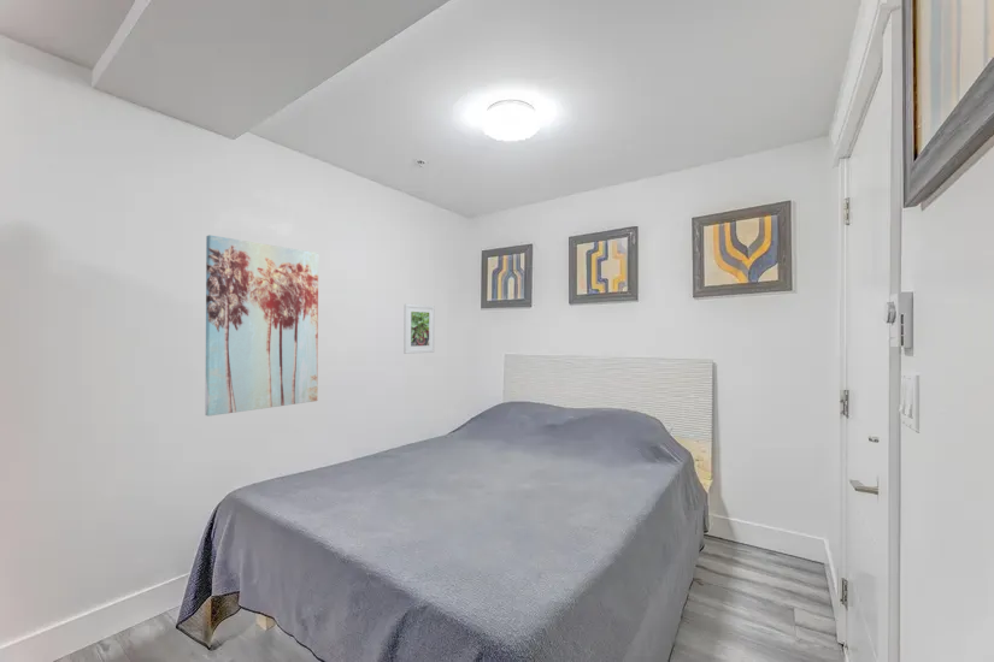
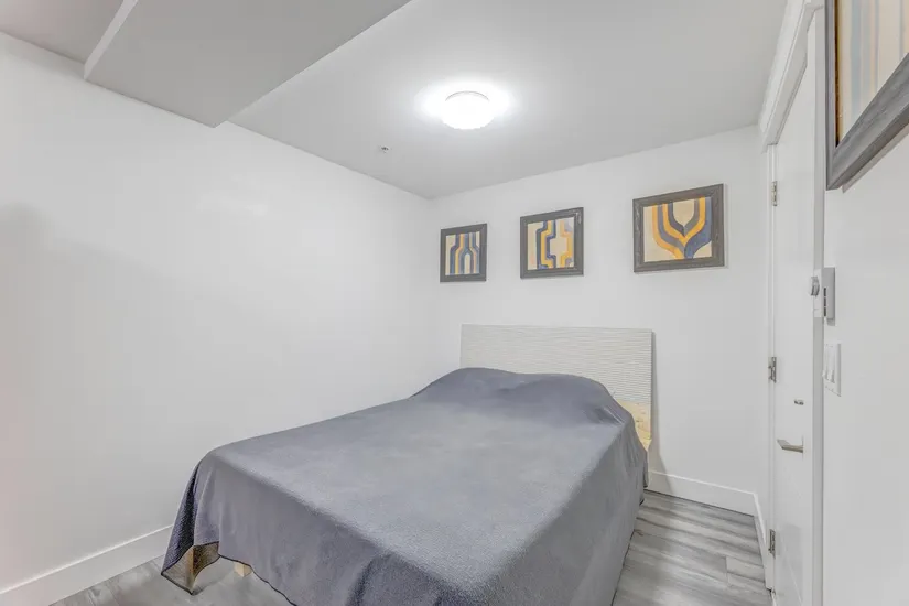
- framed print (419, 329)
- wall art (266, 326)
